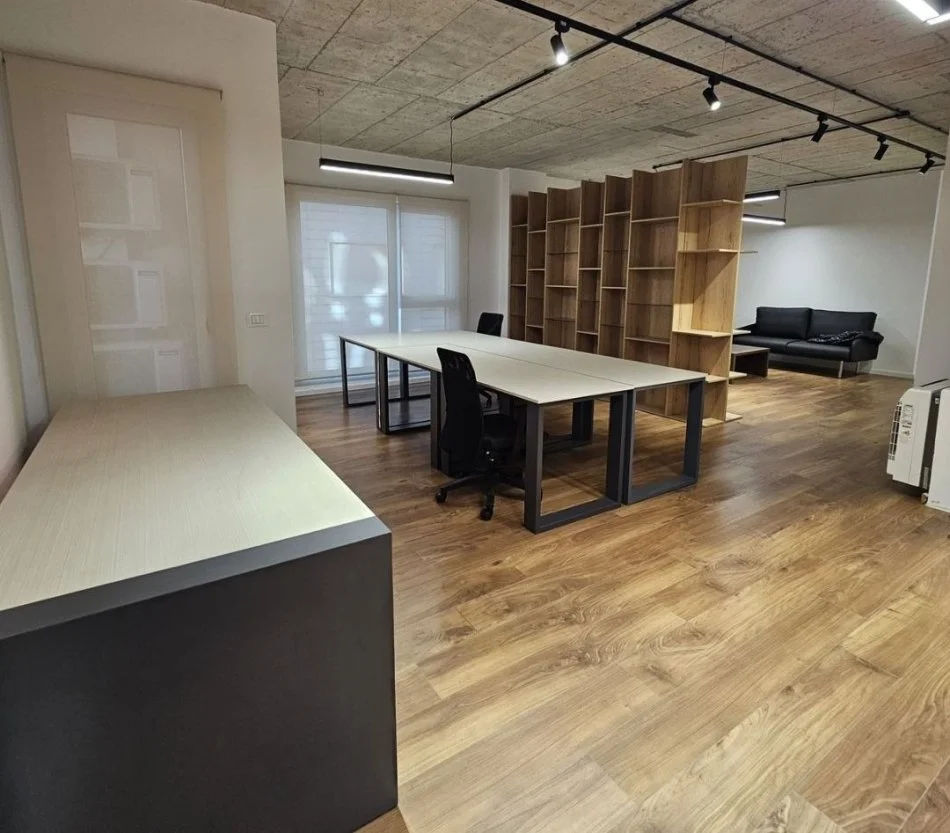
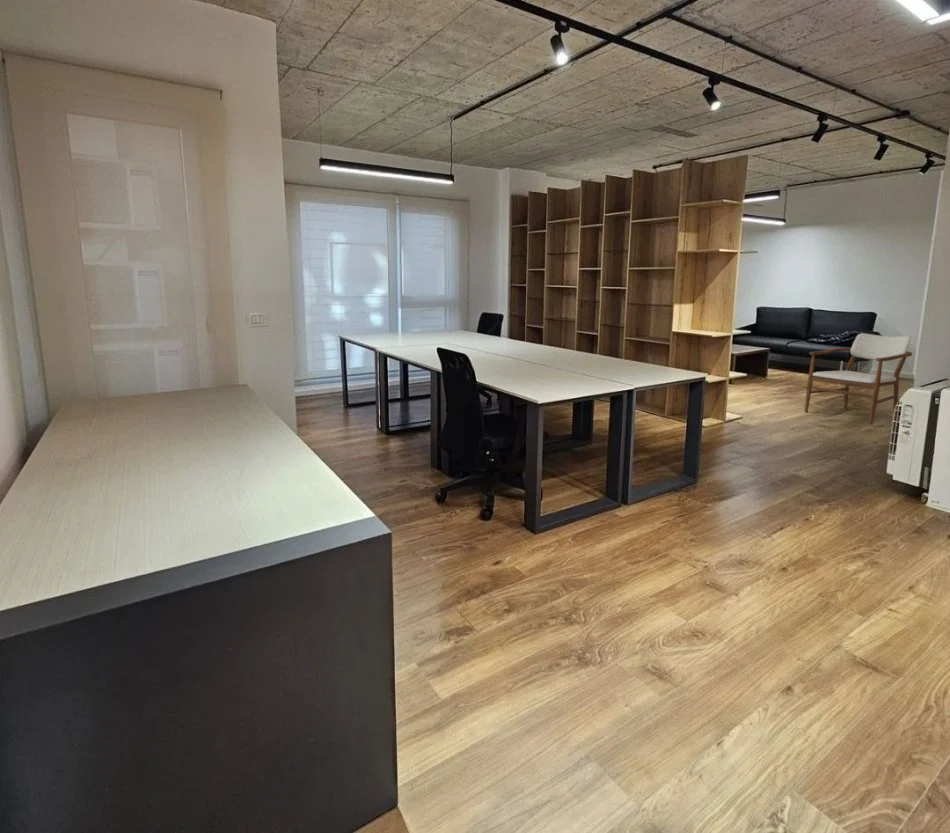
+ armchair (862, 375)
